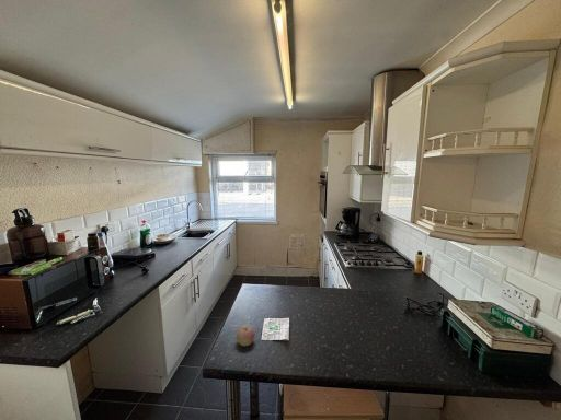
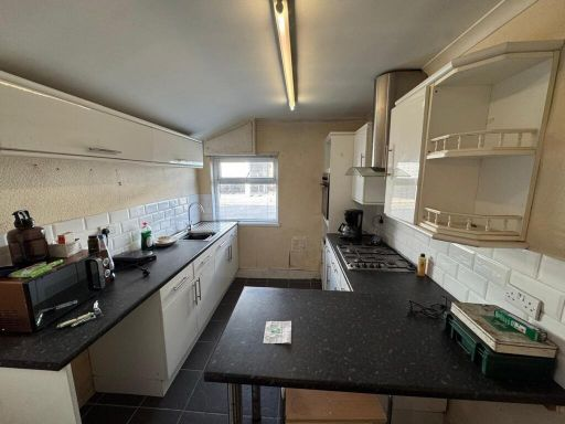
- apple (245, 335)
